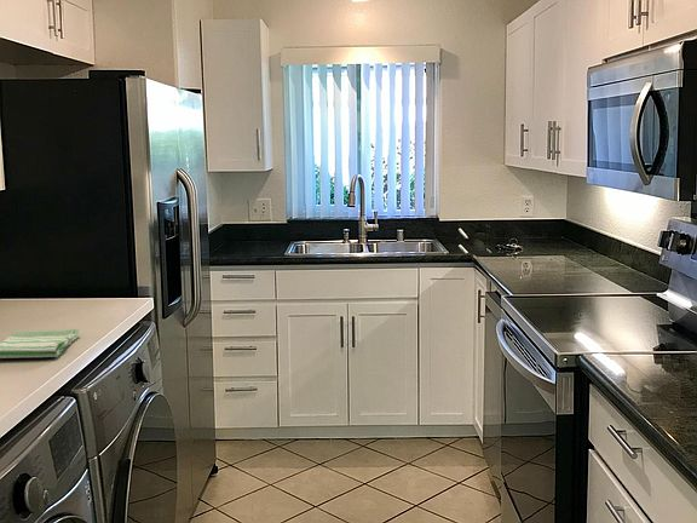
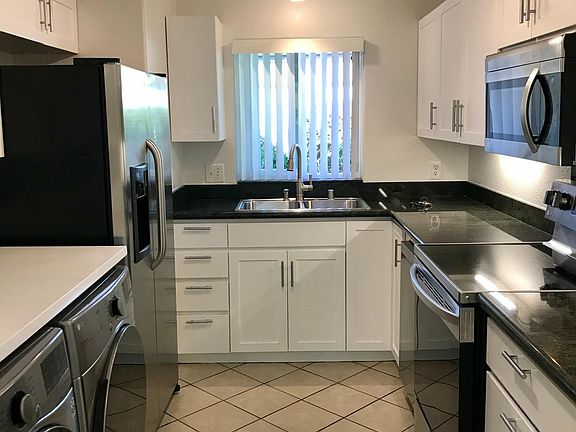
- dish towel (34, 343)
